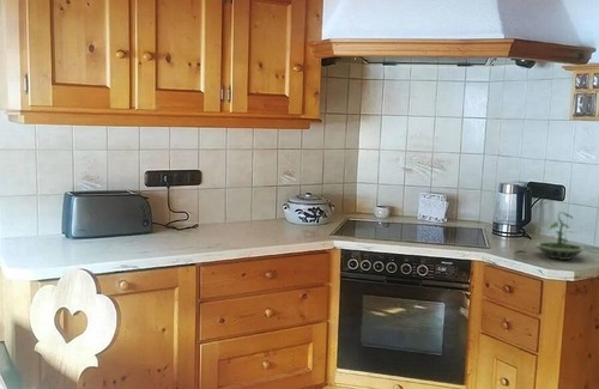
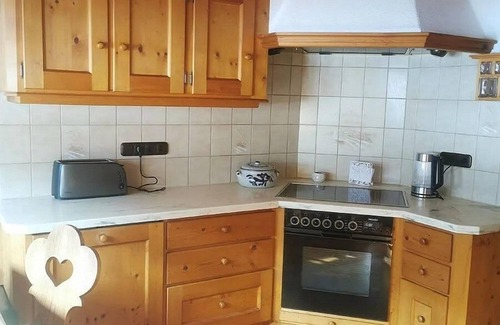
- terrarium (561, 220)
